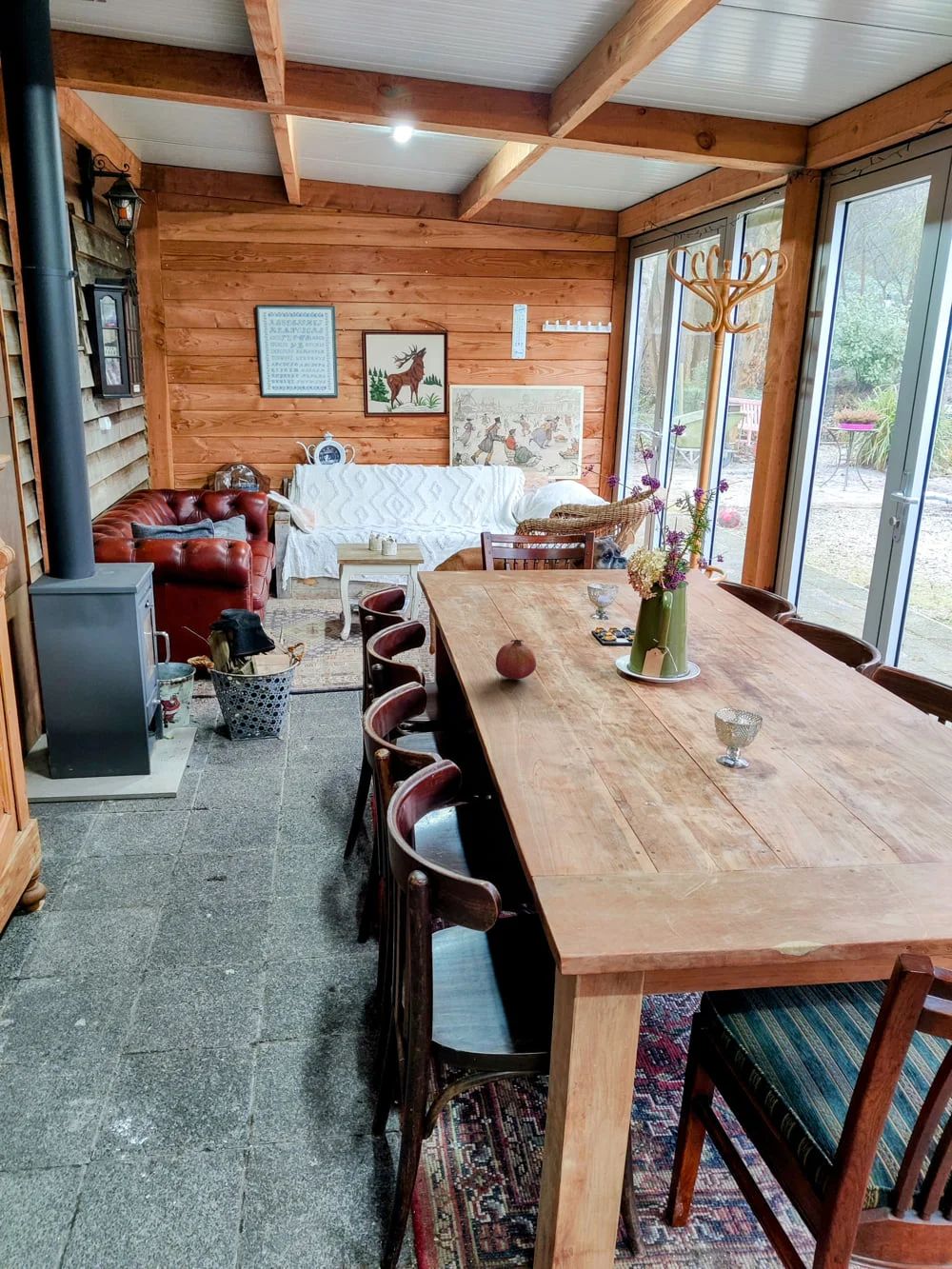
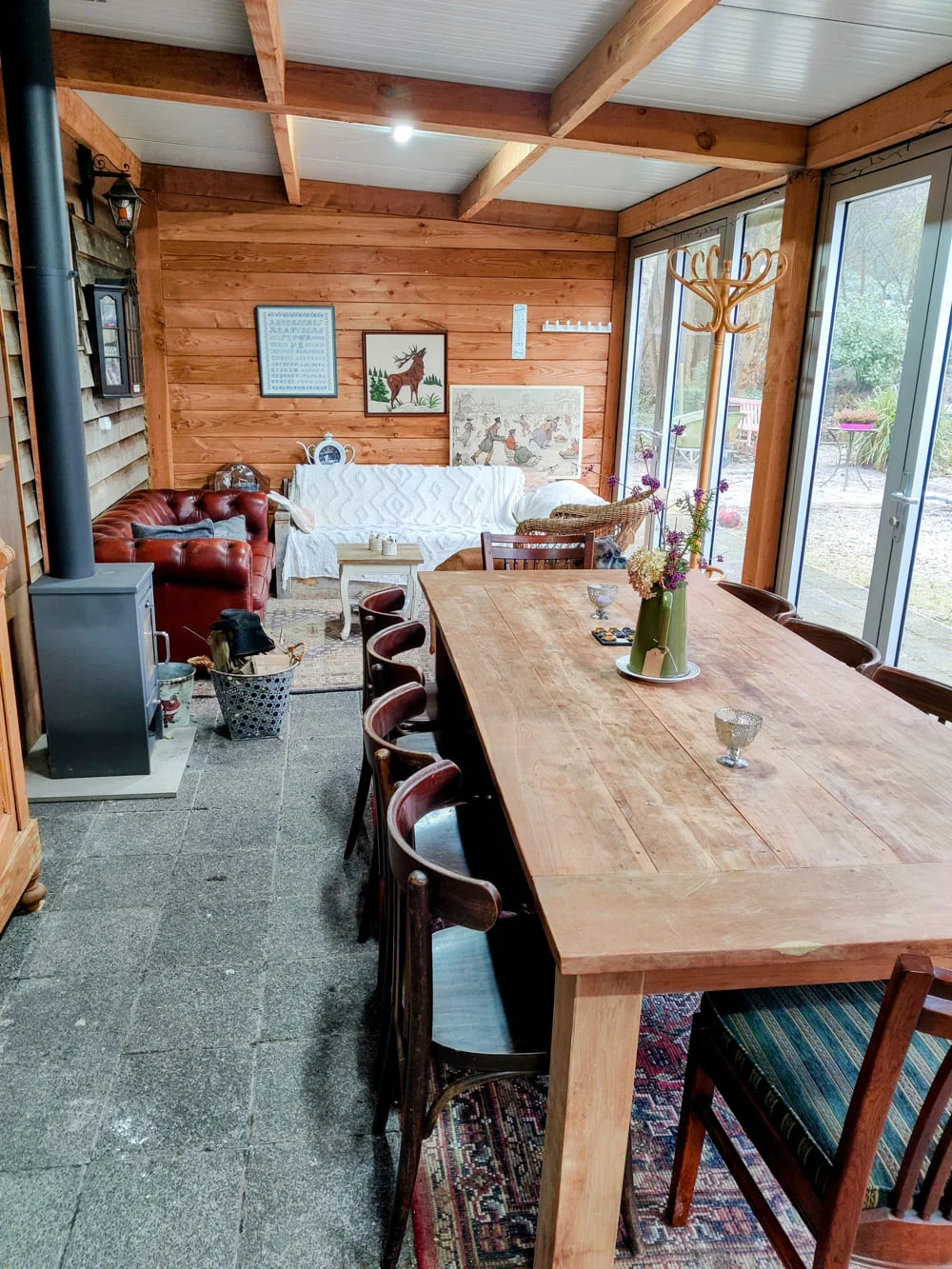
- fruit (516, 659)
